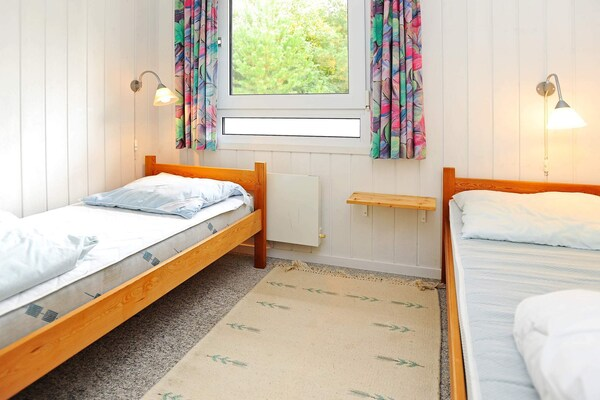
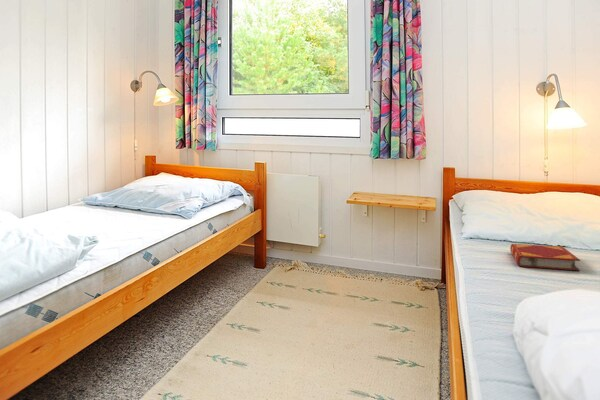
+ hardback book (541, 255)
